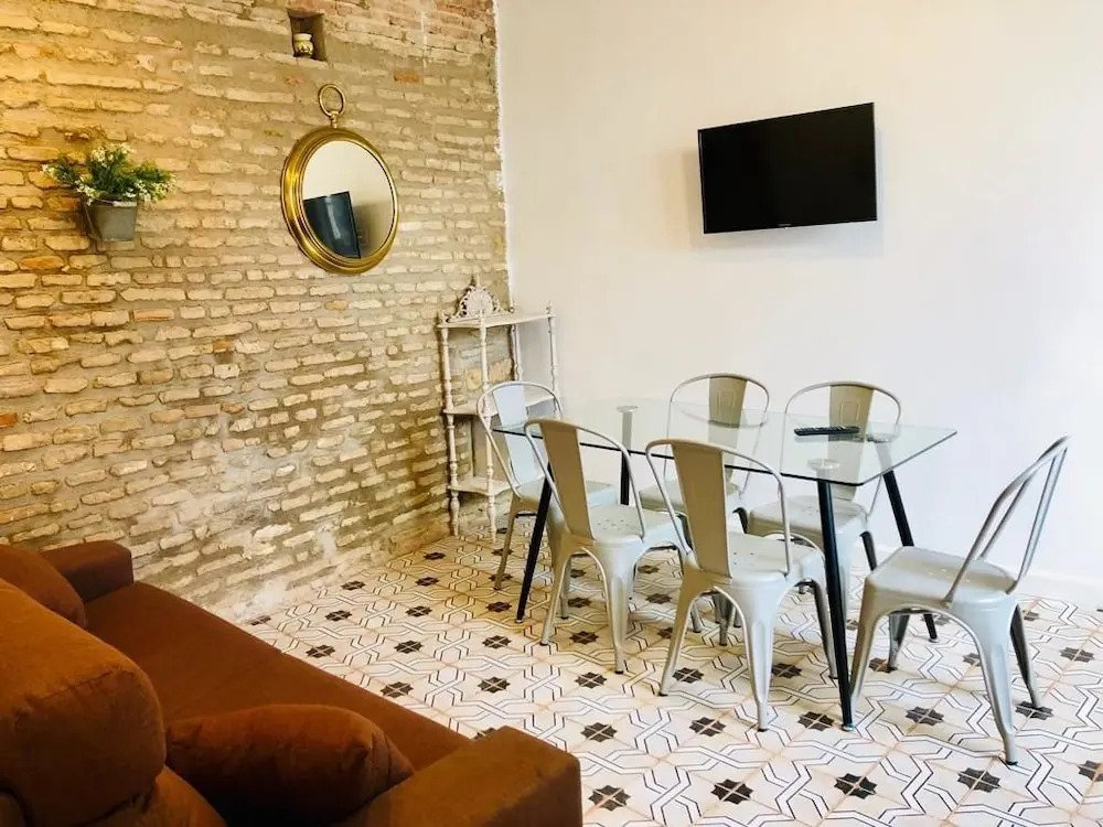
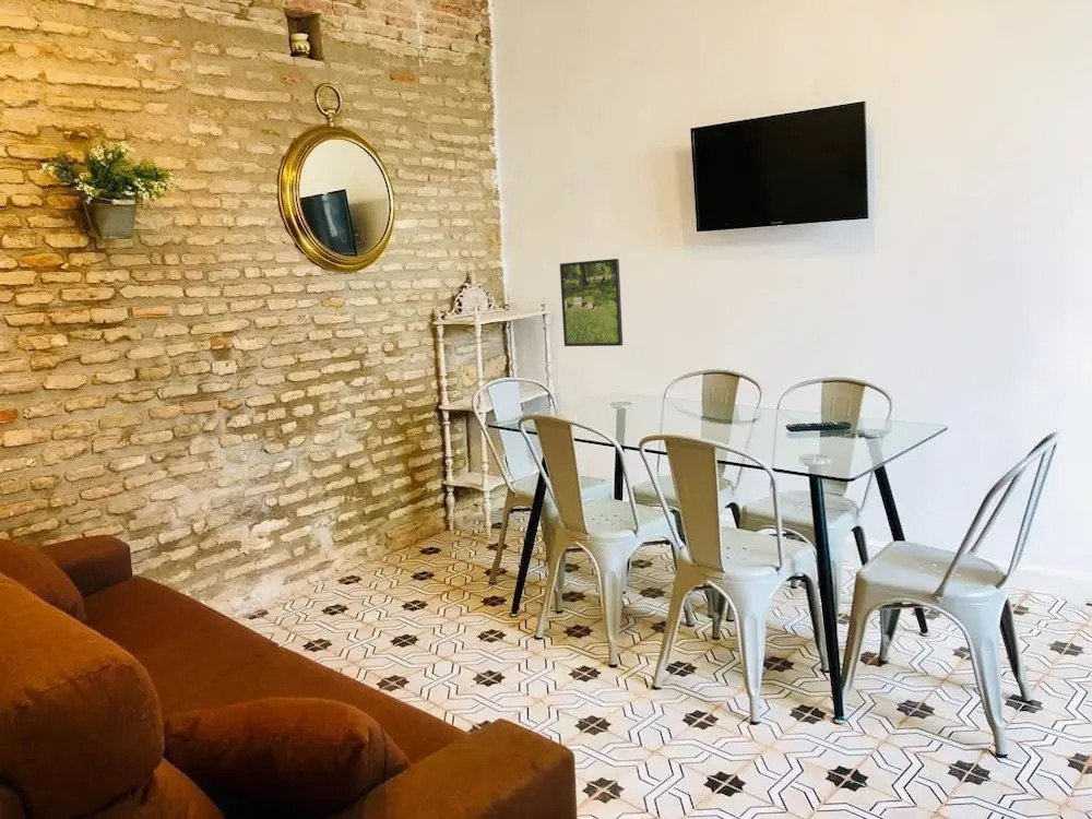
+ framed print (590, 304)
